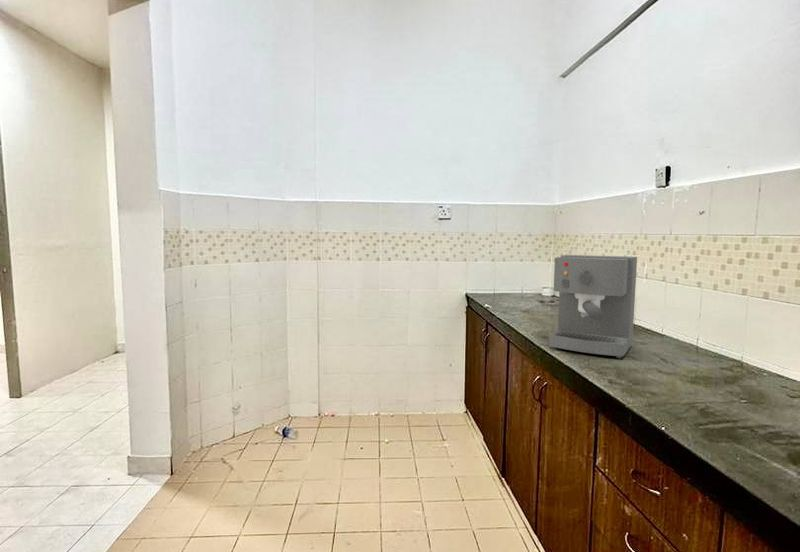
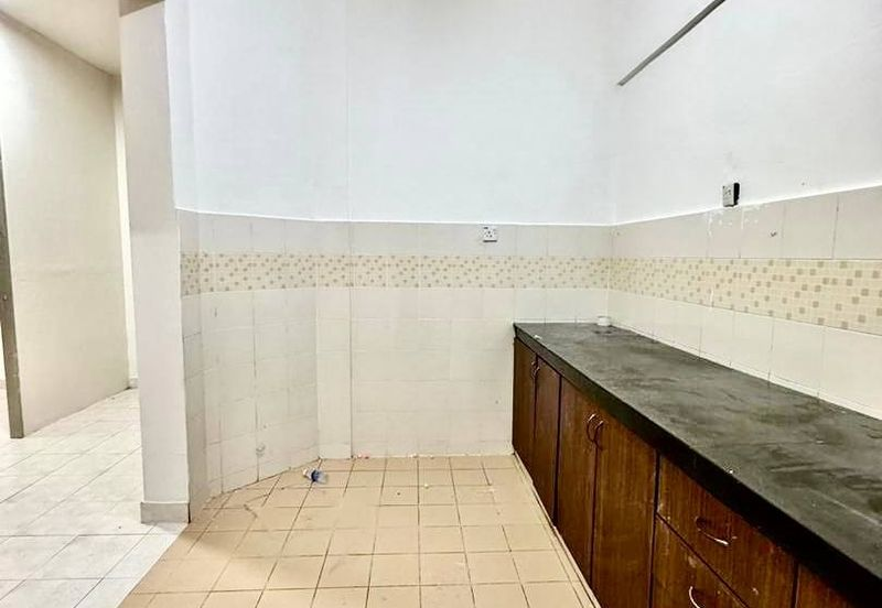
- coffee maker (597, 303)
